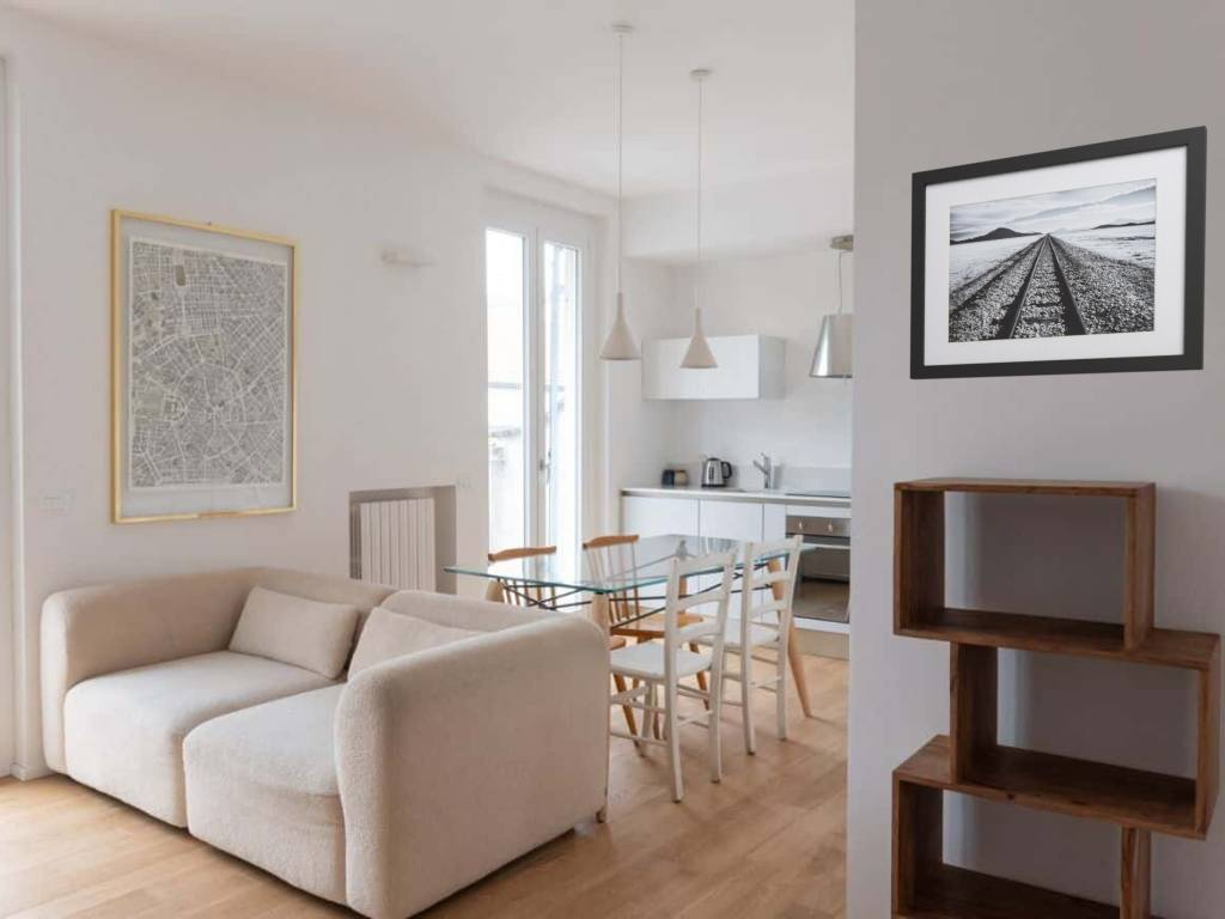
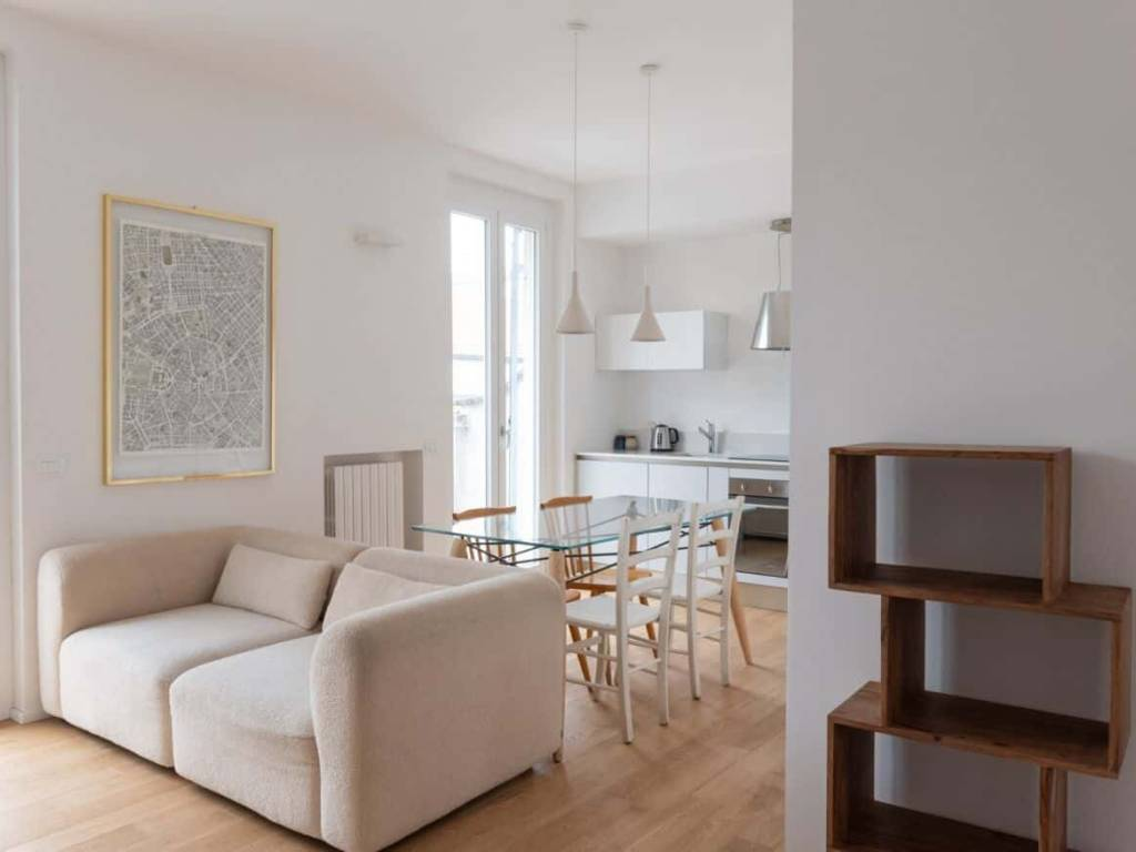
- wall art (1046, 263)
